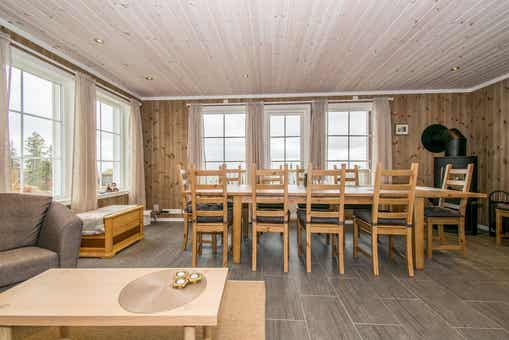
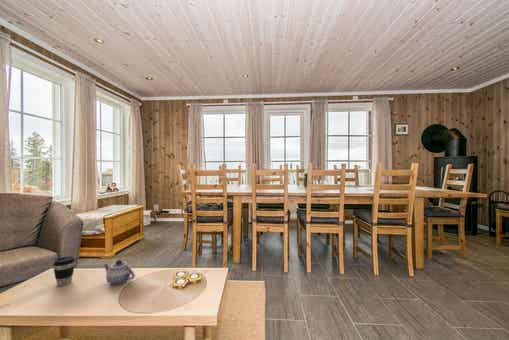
+ coffee cup (64, 271)
+ teapot (118, 271)
